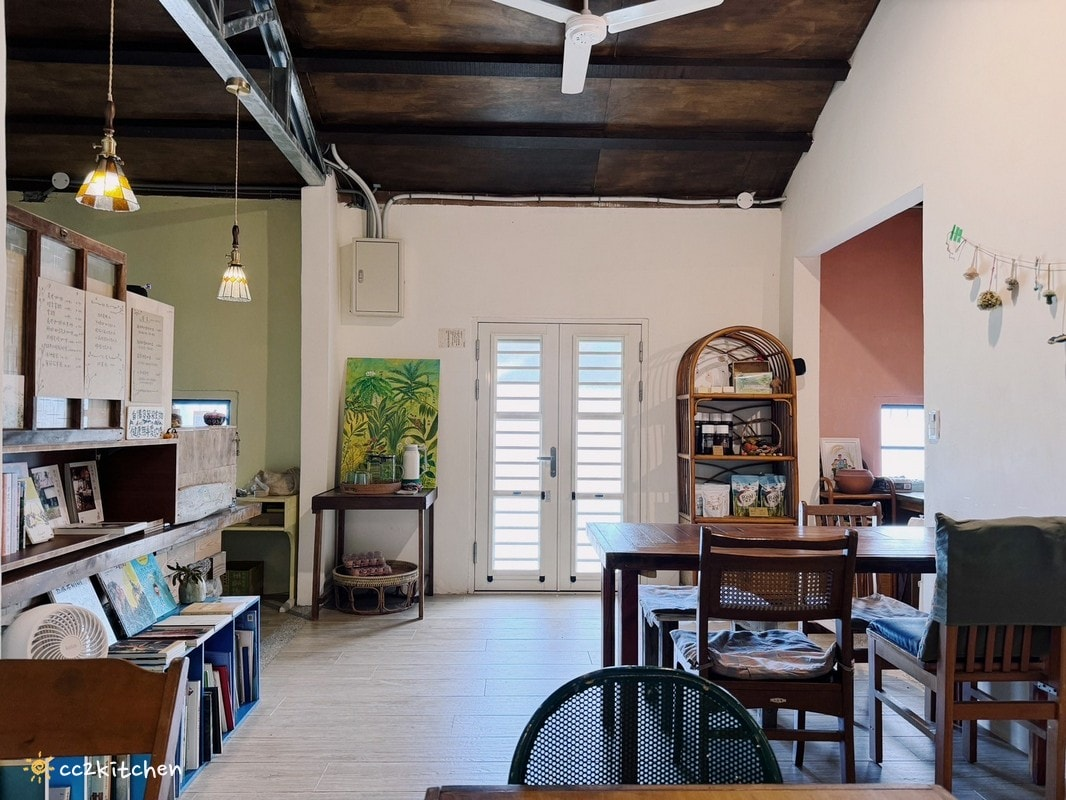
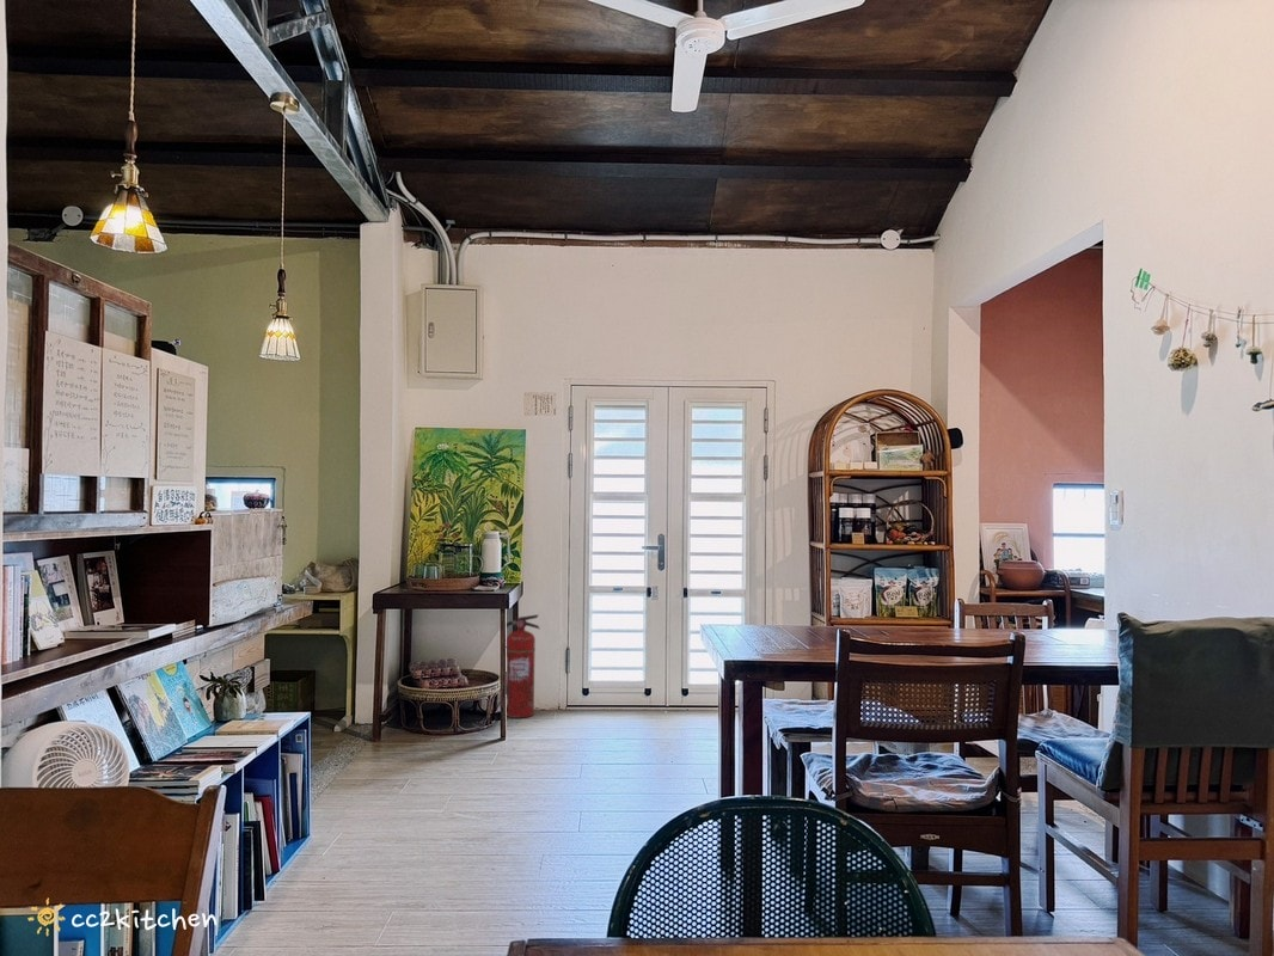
+ fire extinguisher (520, 664)
